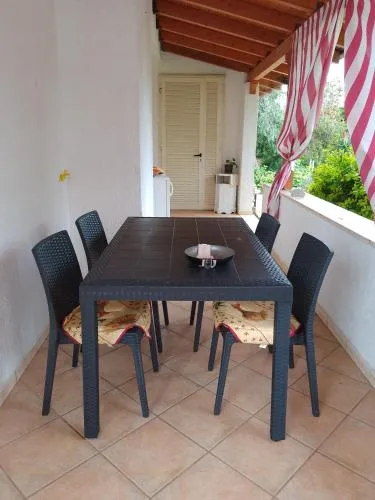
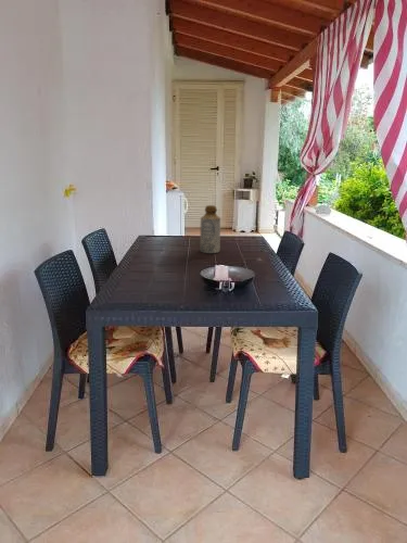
+ bottle (209, 228)
